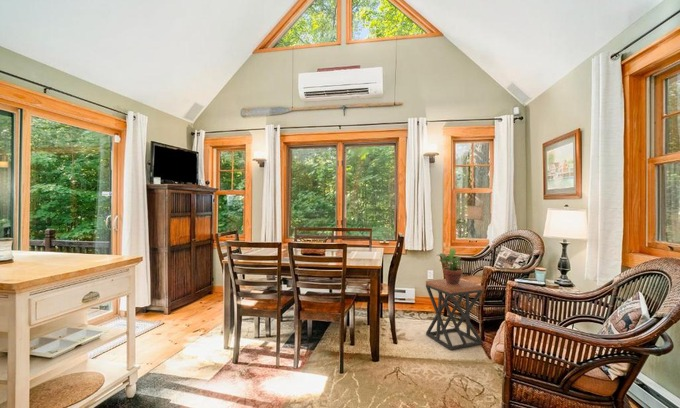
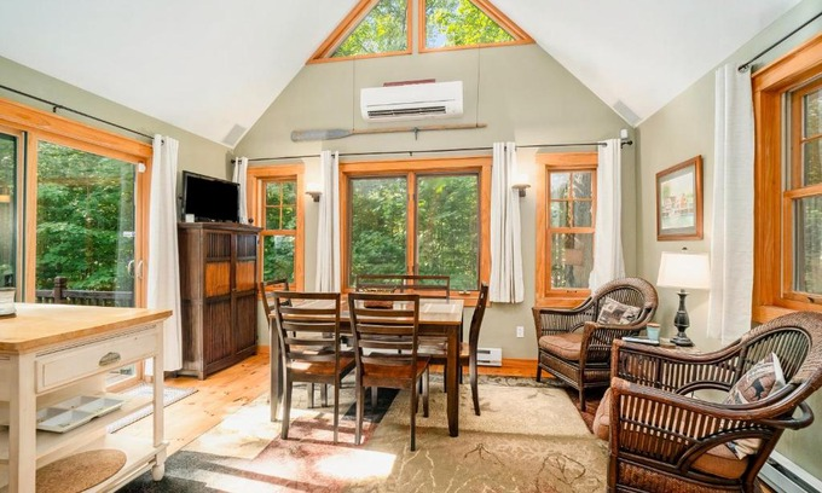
- stool (453, 311)
- potted plant (452, 267)
